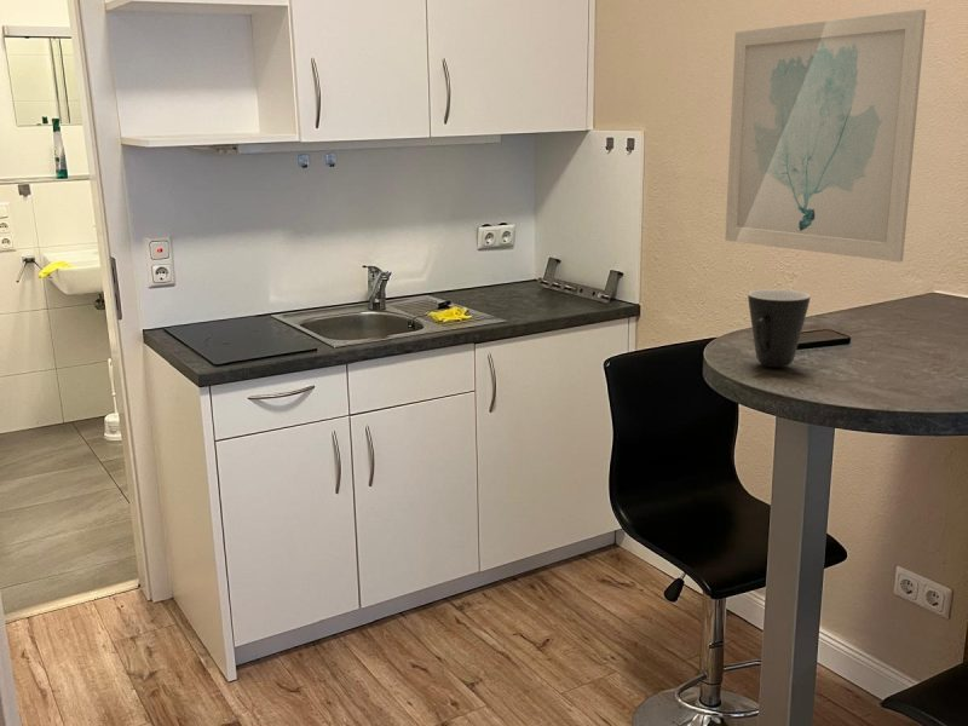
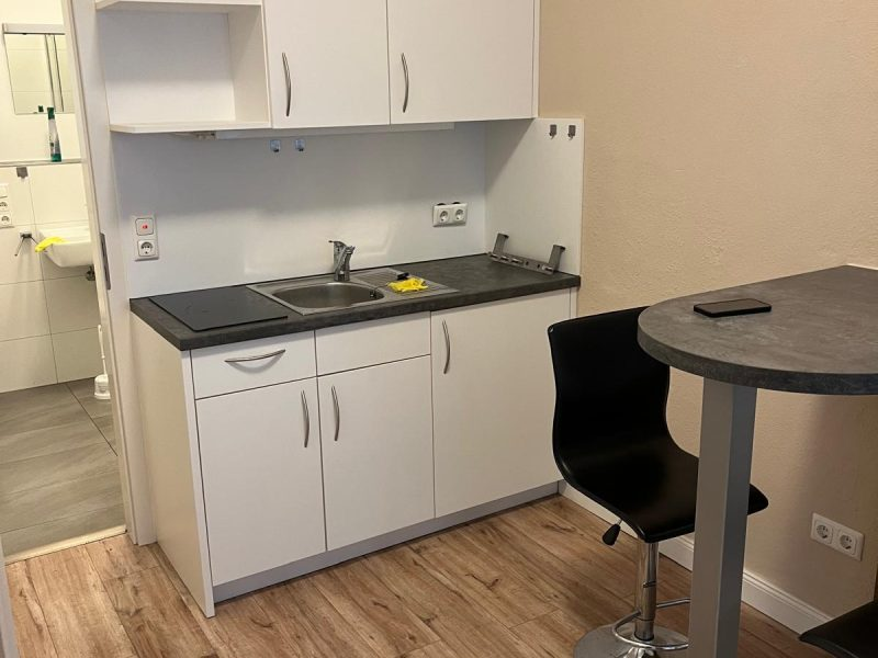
- wall art (813, 138)
- mug (773, 330)
